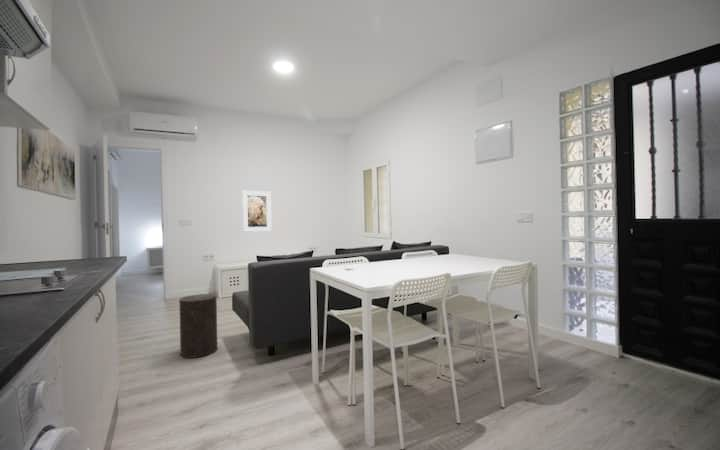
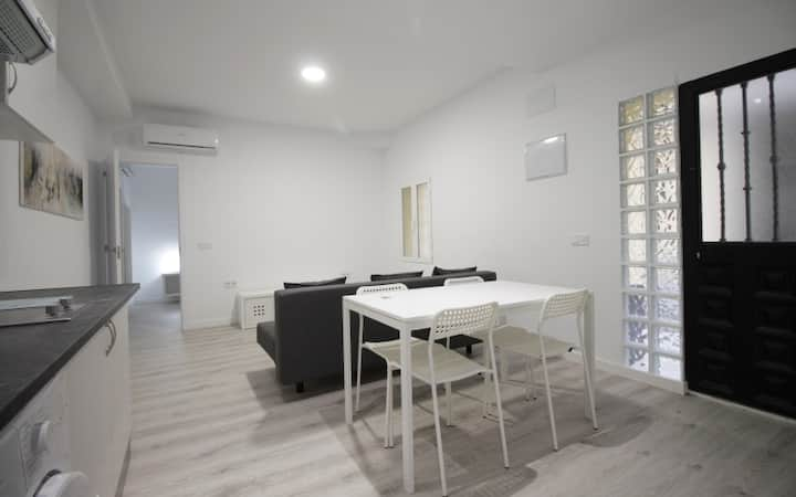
- stool (198, 324)
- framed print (257, 211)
